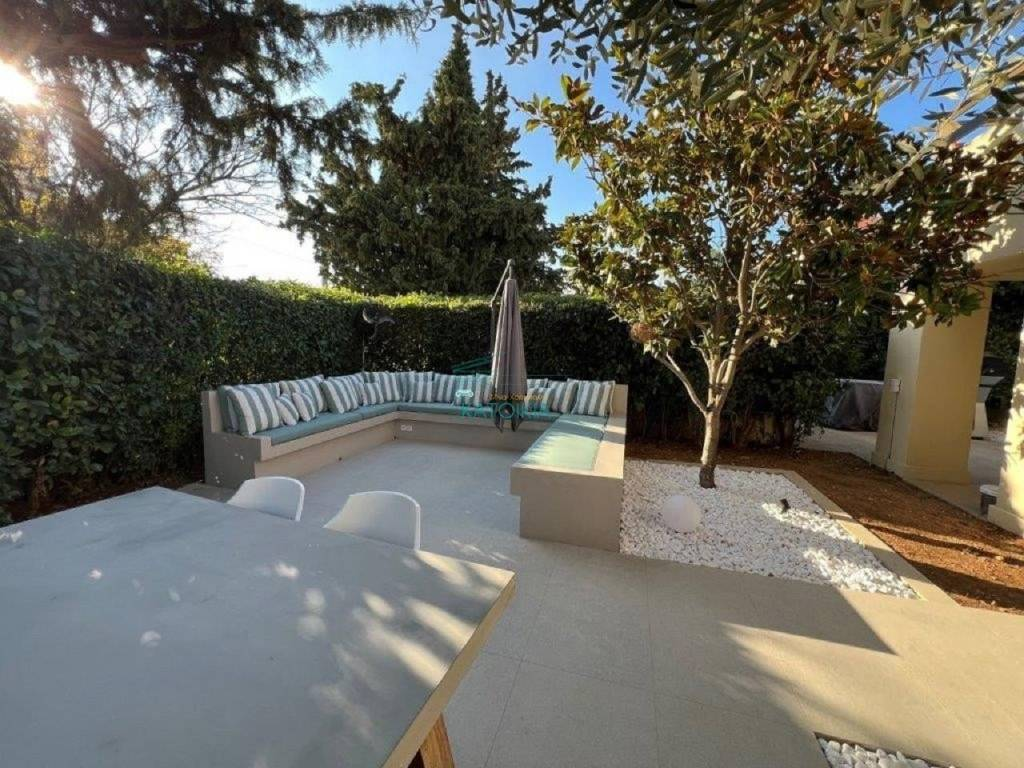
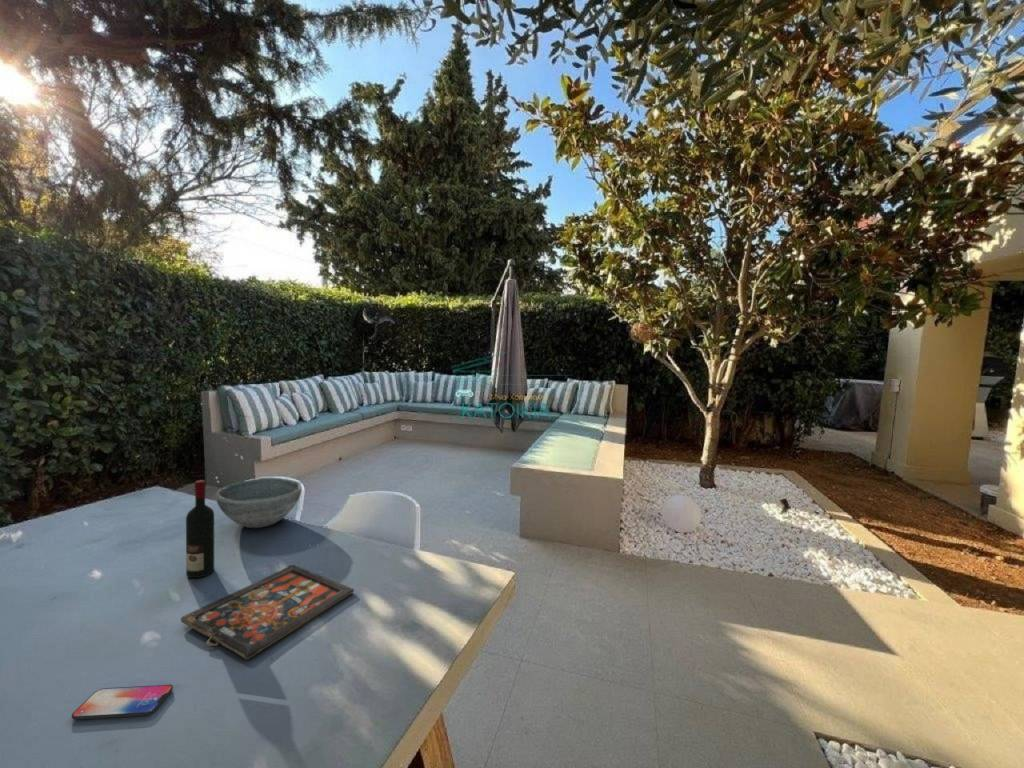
+ alcohol (200, 527)
+ board game (271, 605)
+ smartphone (124, 701)
+ bowl (260, 504)
